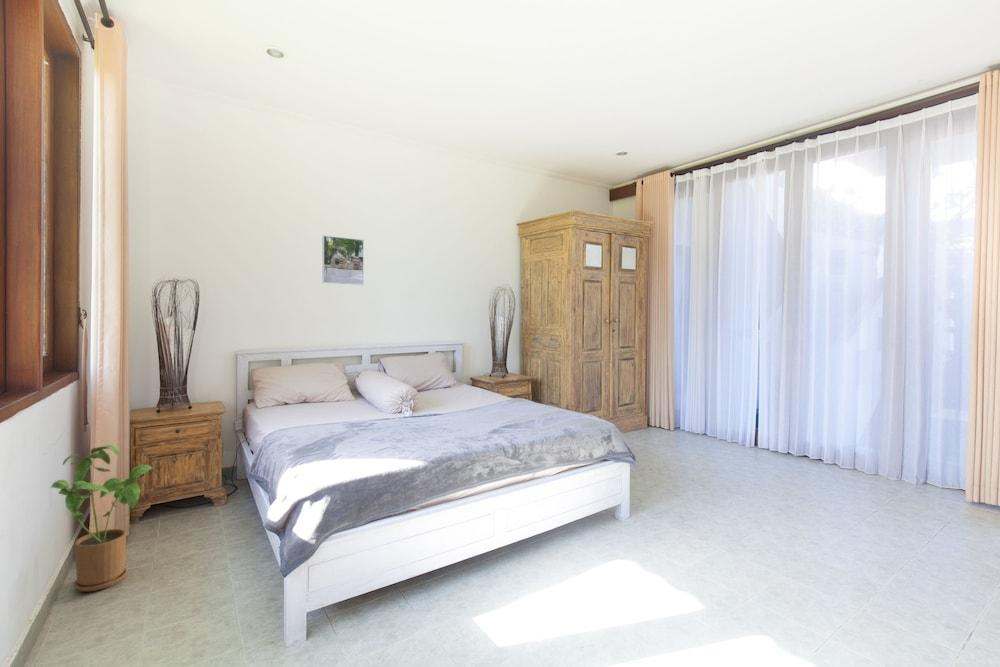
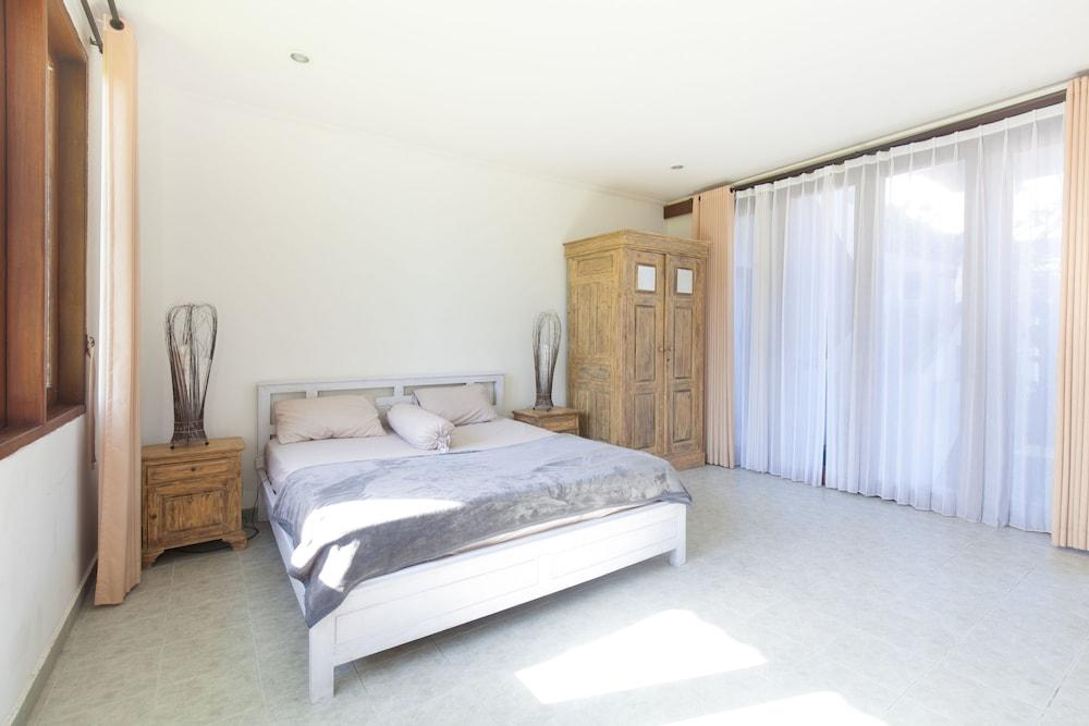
- house plant (106, 513)
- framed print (343, 260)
